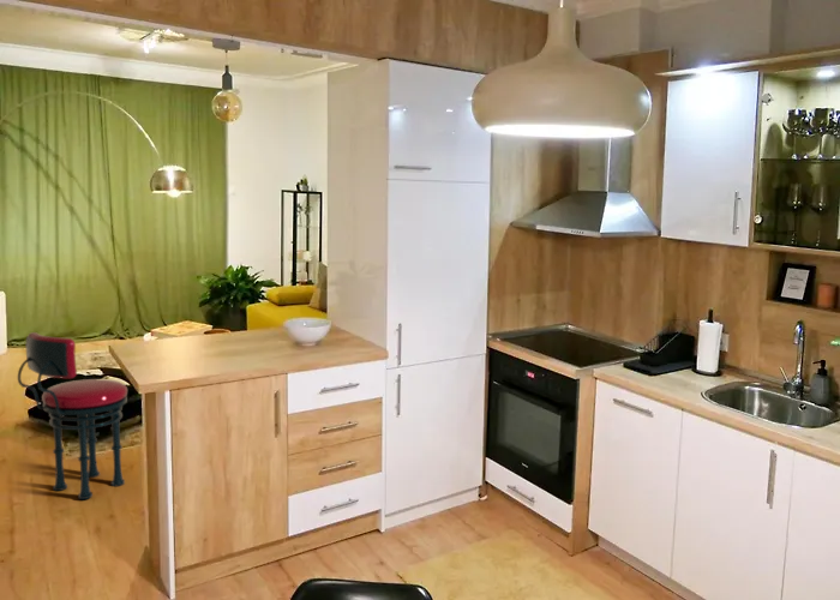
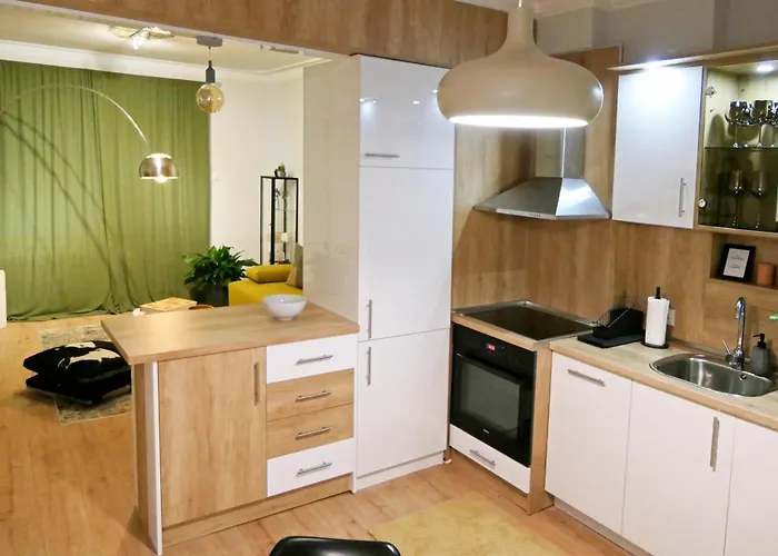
- stool (77, 412)
